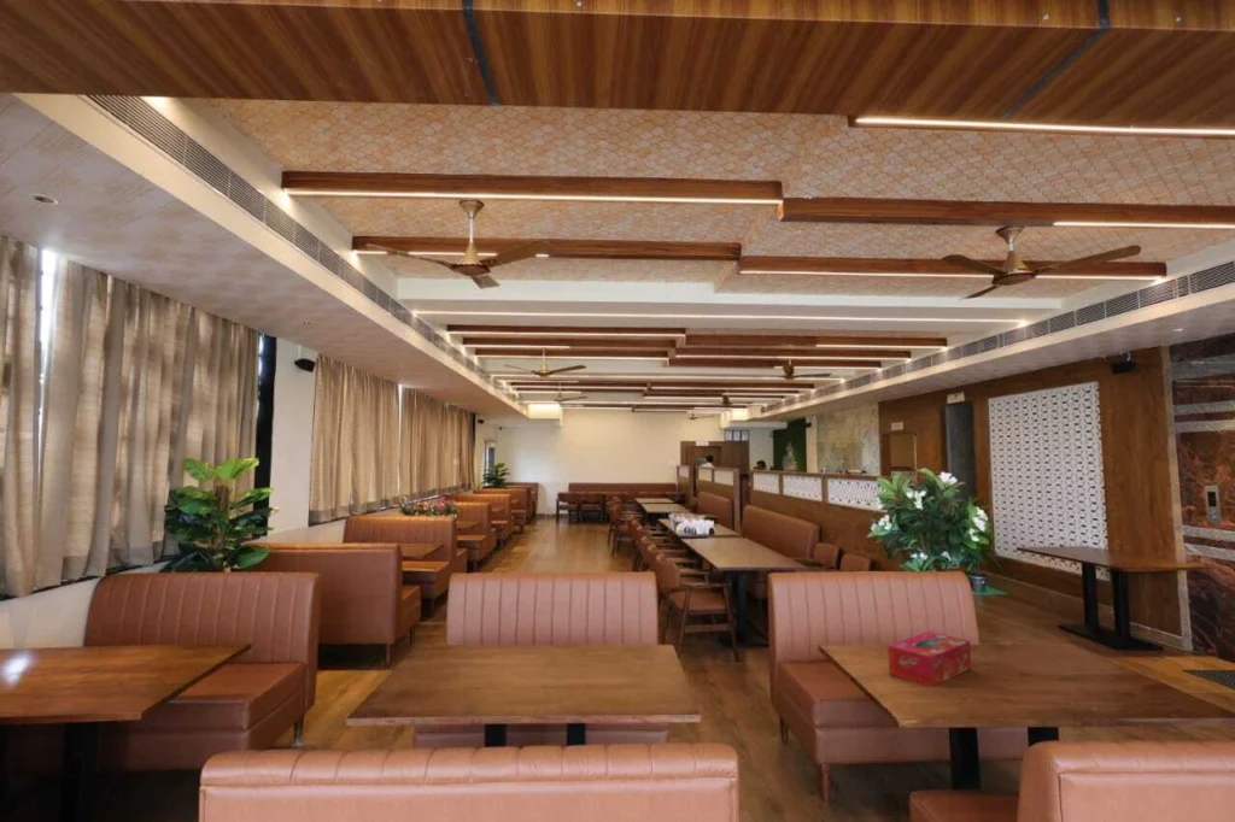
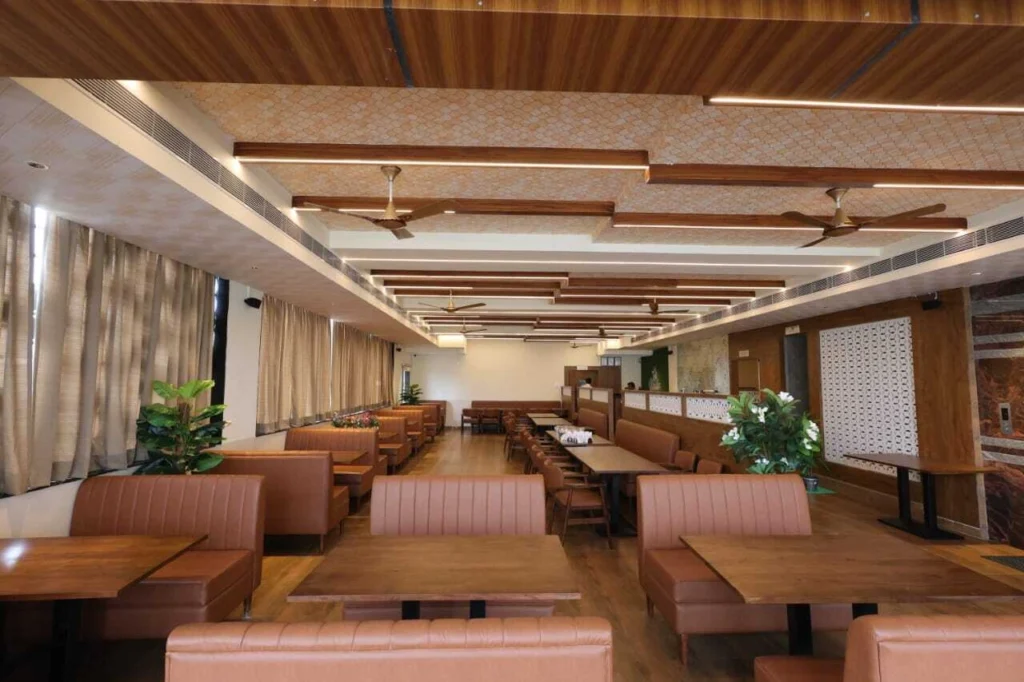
- tissue box (930, 657)
